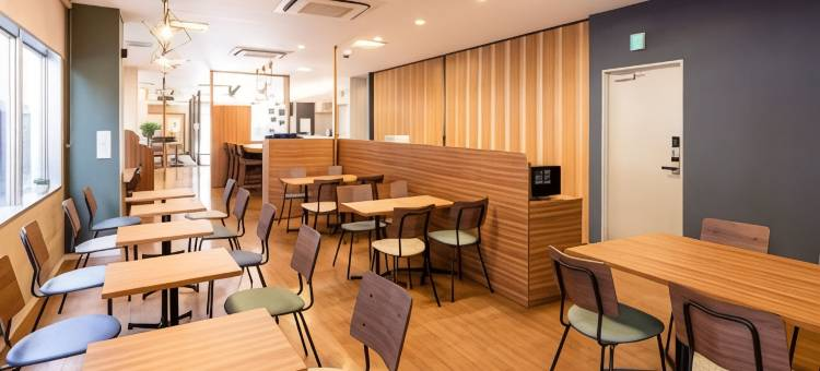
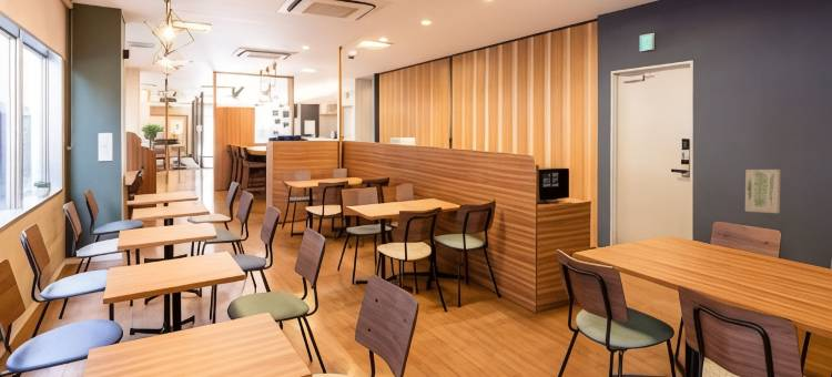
+ wall art (762, 191)
